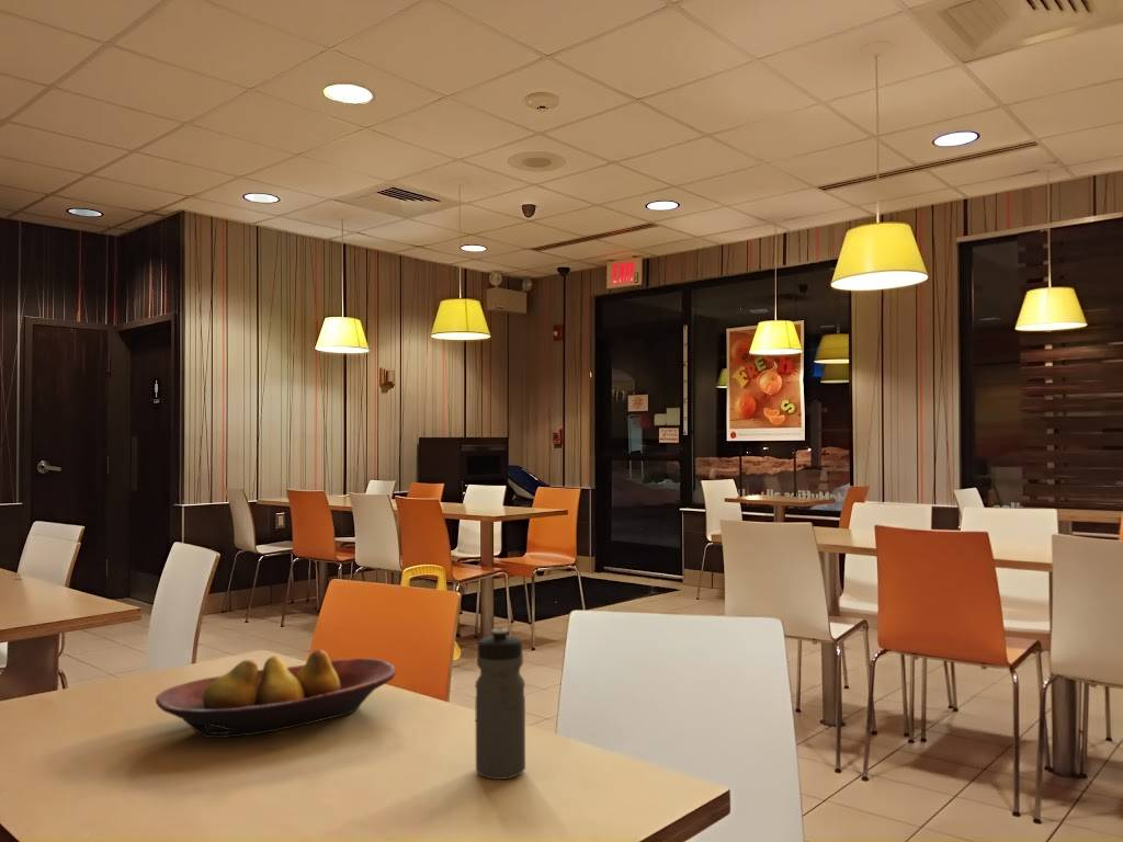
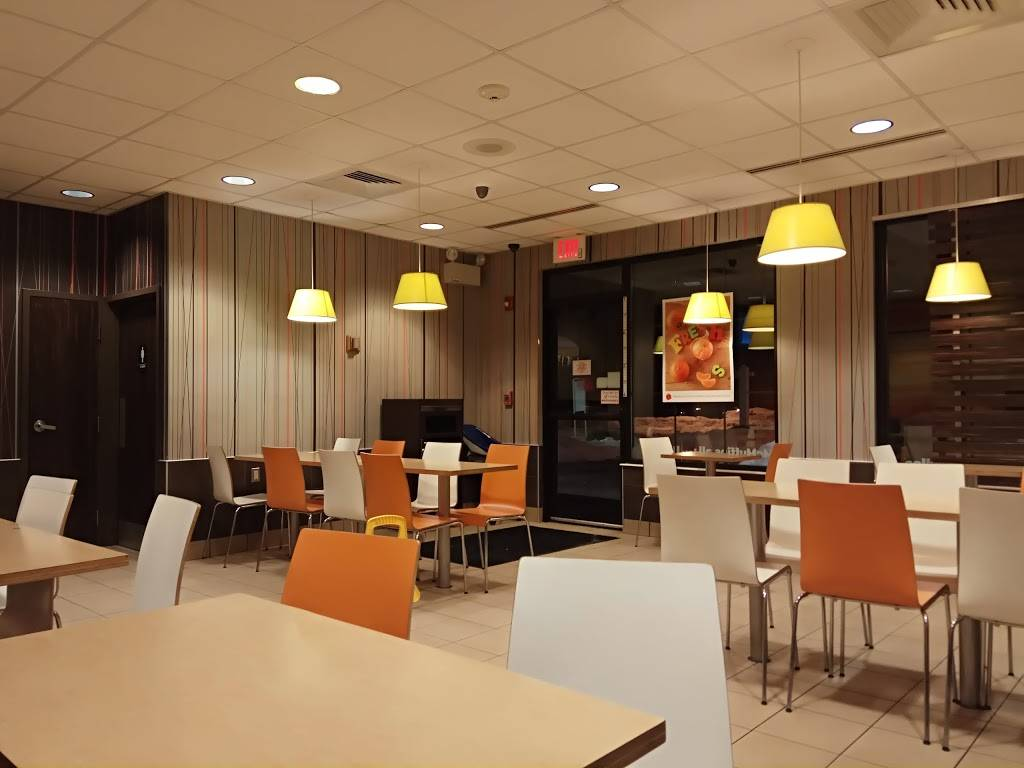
- fruit bowl (283, 685)
- water bottle (500, 699)
